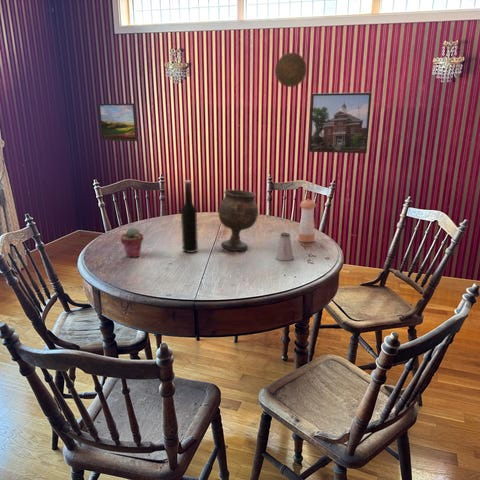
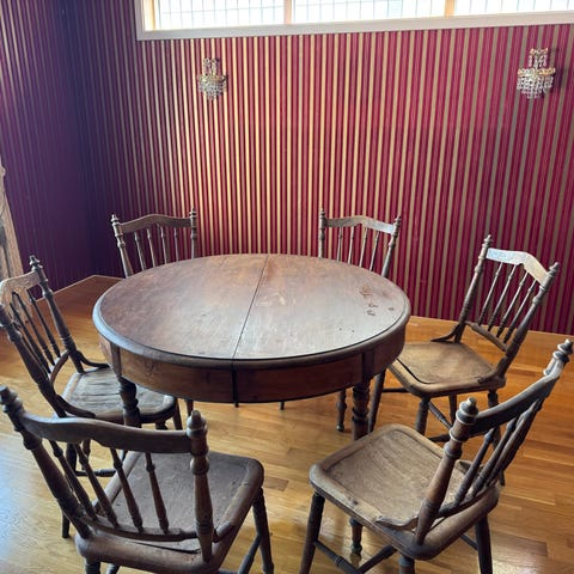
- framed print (117, 122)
- potted succulent (132, 241)
- pepper shaker (307, 219)
- wine bottle (188, 216)
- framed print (339, 123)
- goblet (238, 220)
- saltshaker (284, 245)
- decorative plate (290, 69)
